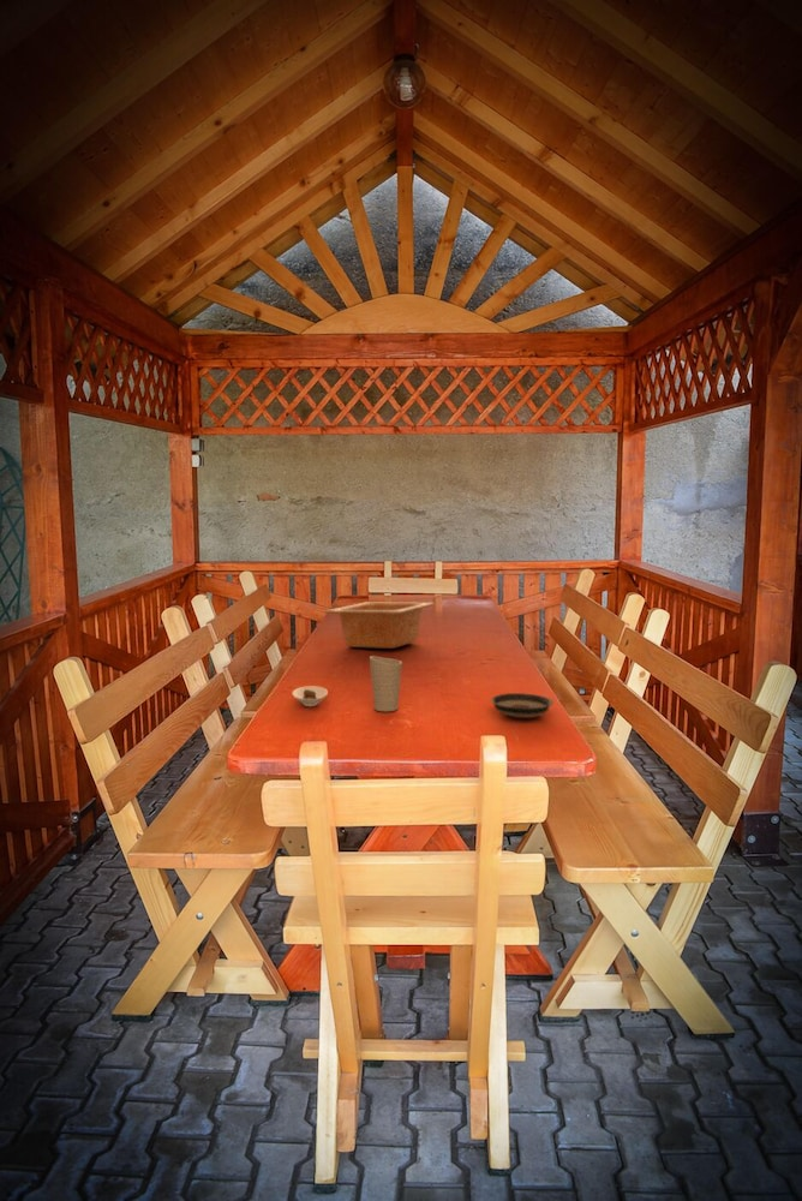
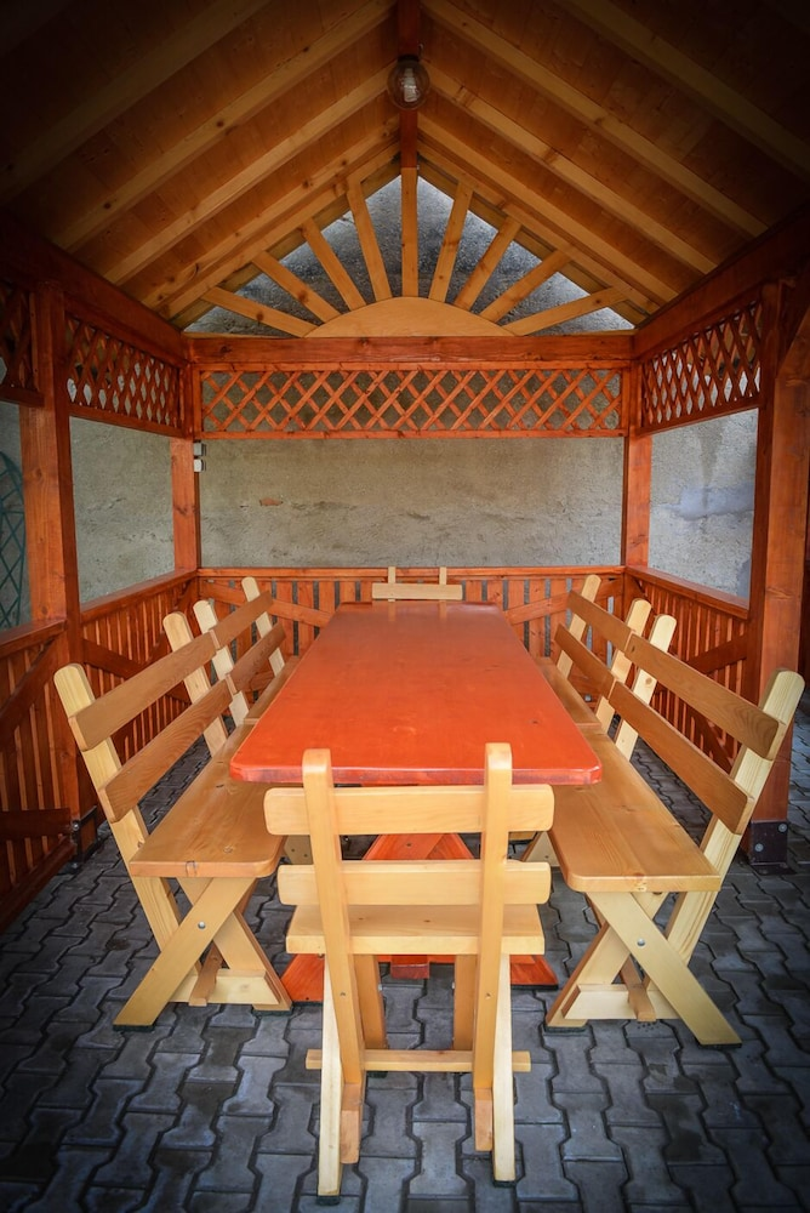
- saucer (521, 707)
- cup (385, 682)
- saucer (310, 695)
- serving bowl (381, 625)
